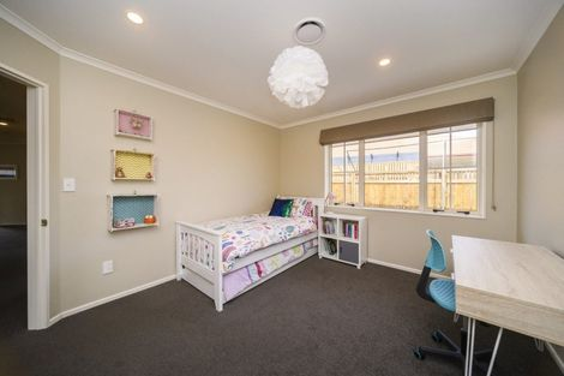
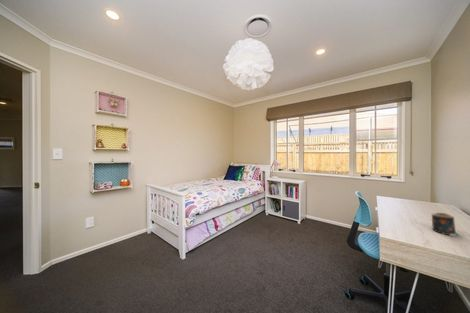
+ candle (446, 223)
